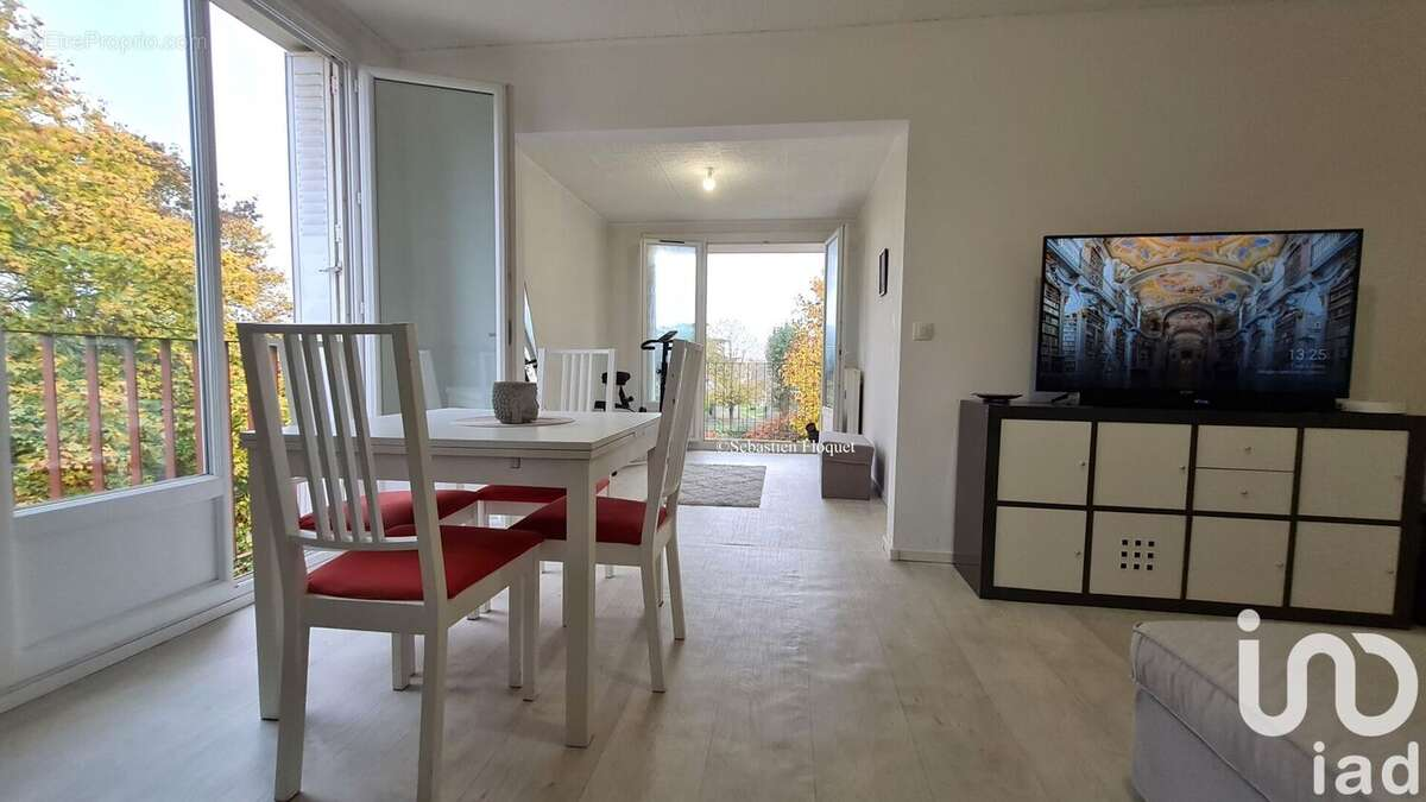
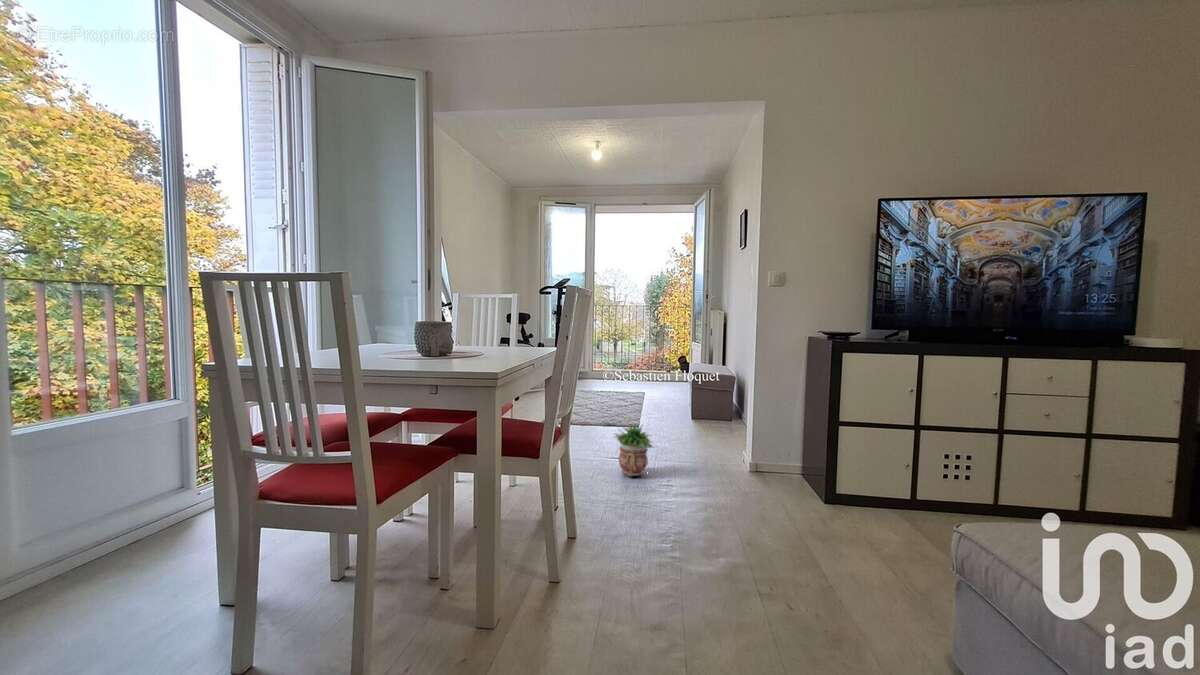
+ potted plant (633, 448)
